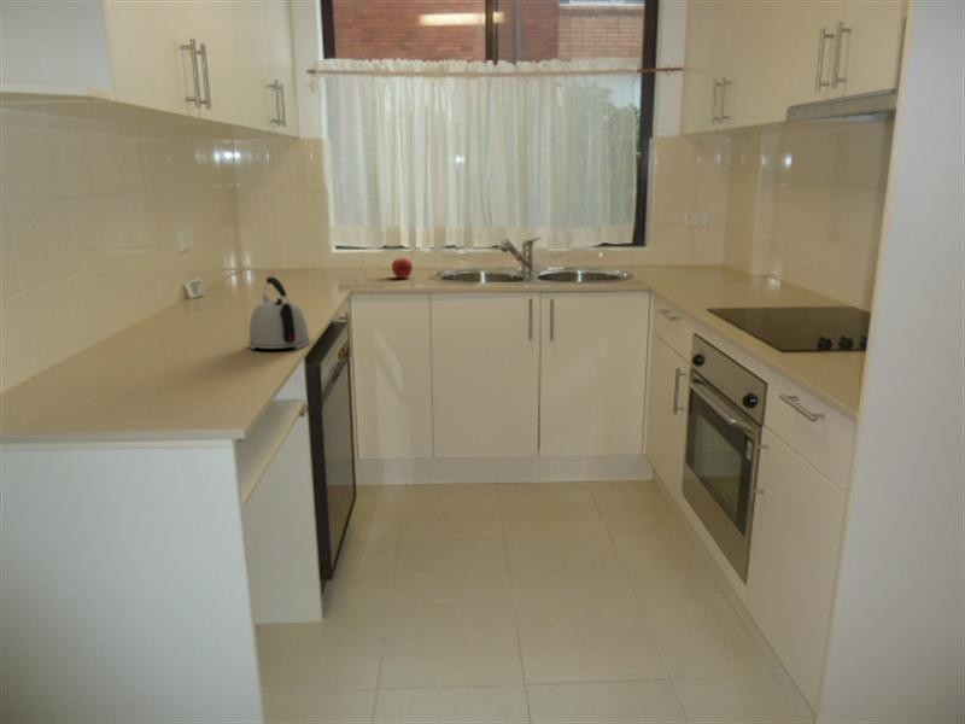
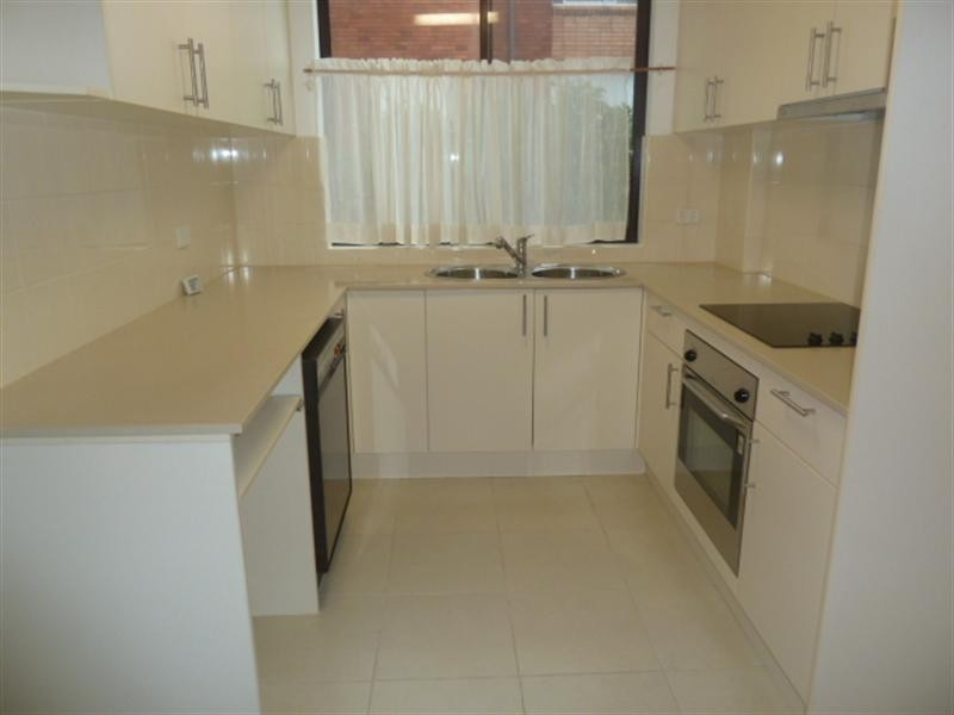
- apple (402, 267)
- kettle (276, 311)
